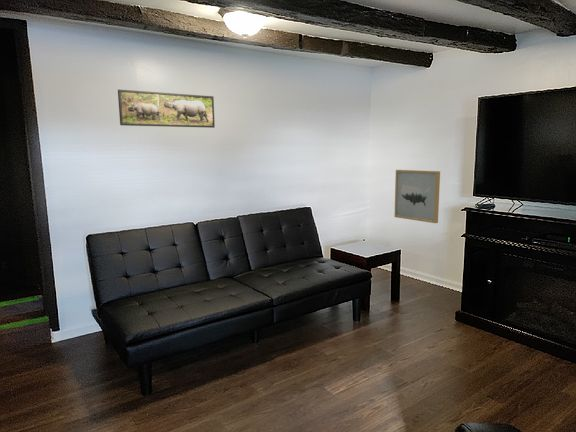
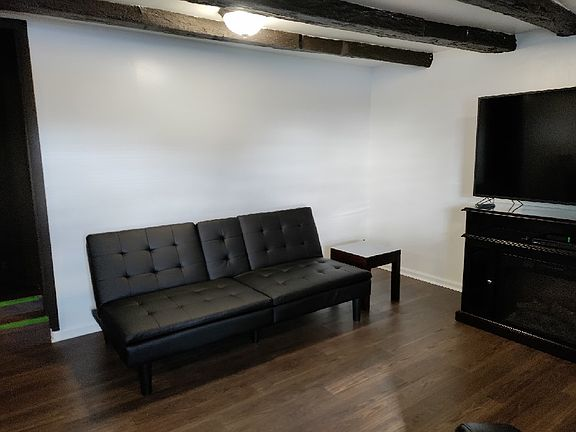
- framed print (169, 109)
- wall art (416, 195)
